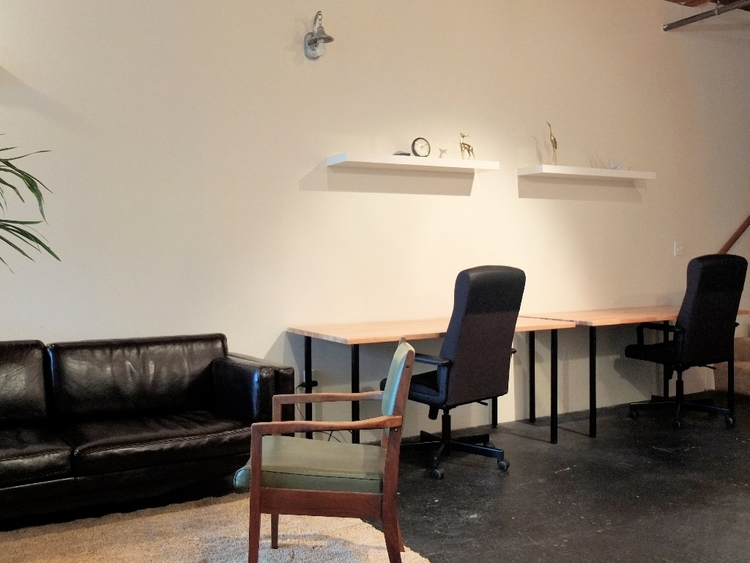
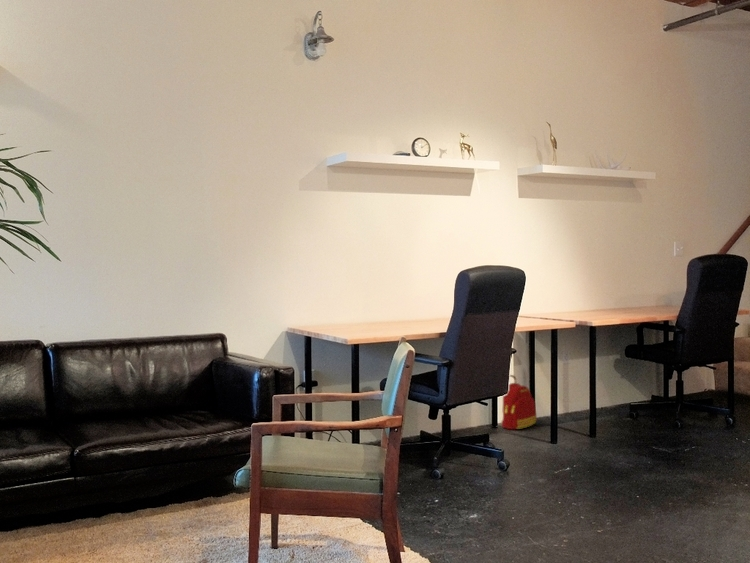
+ backpack (517, 401)
